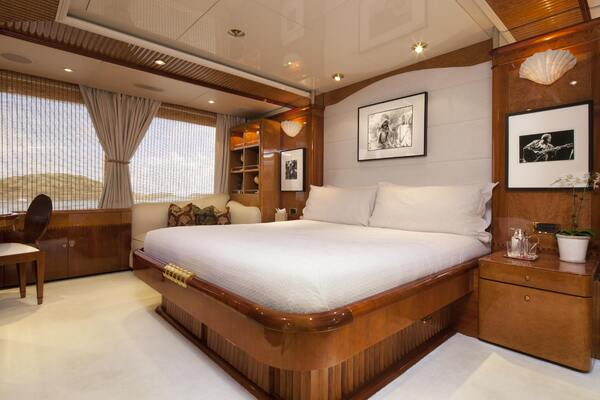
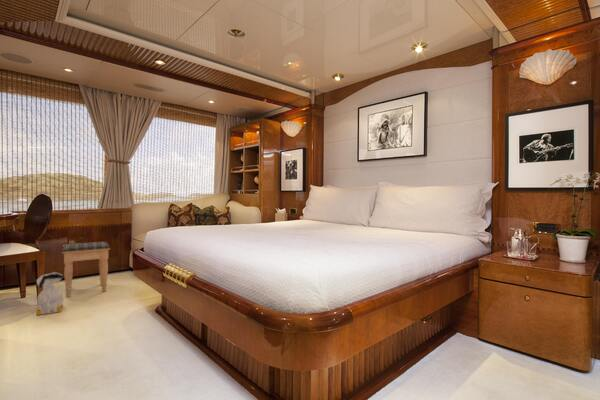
+ footstool (86, 259)
+ bag (50, 291)
